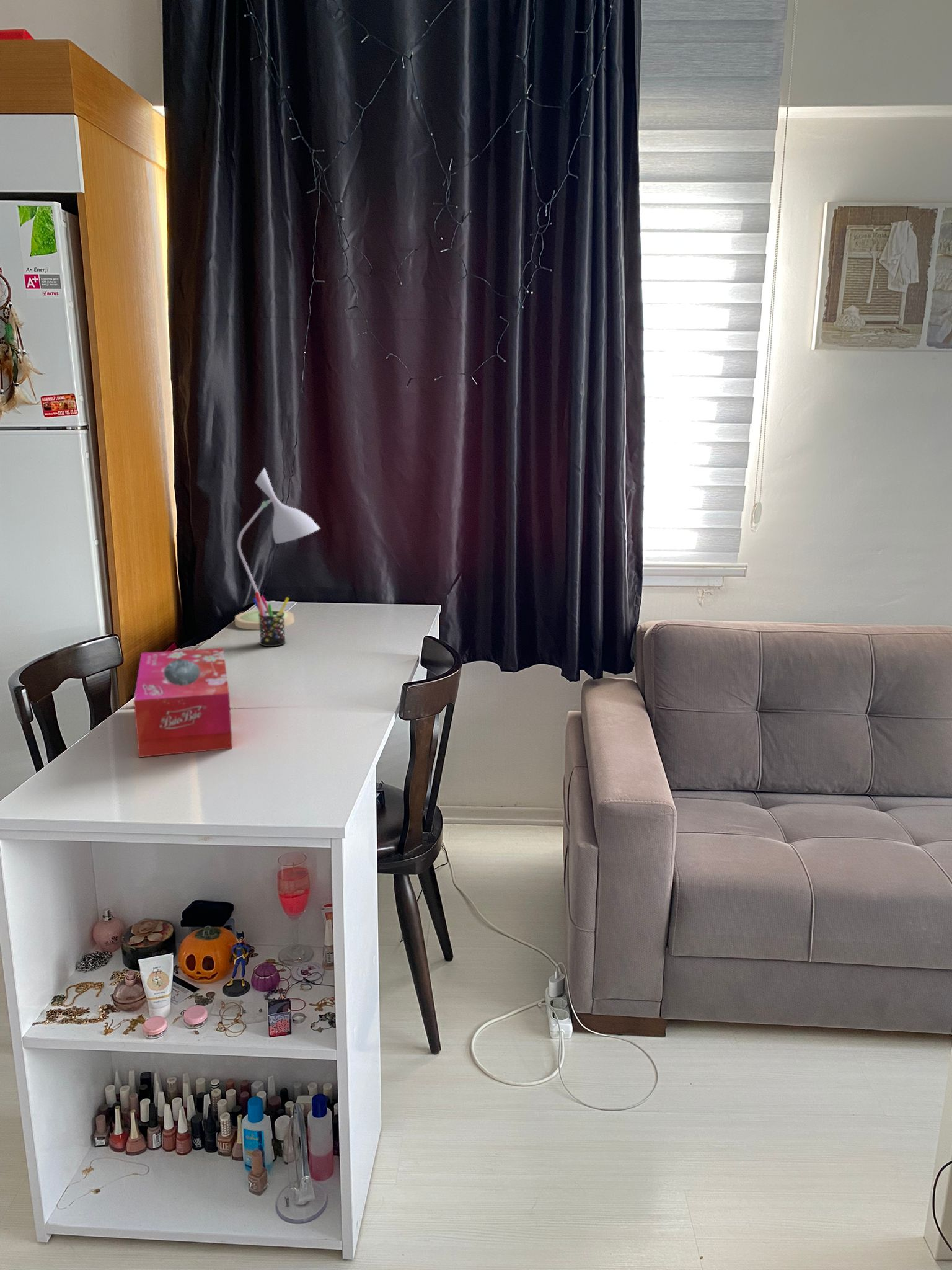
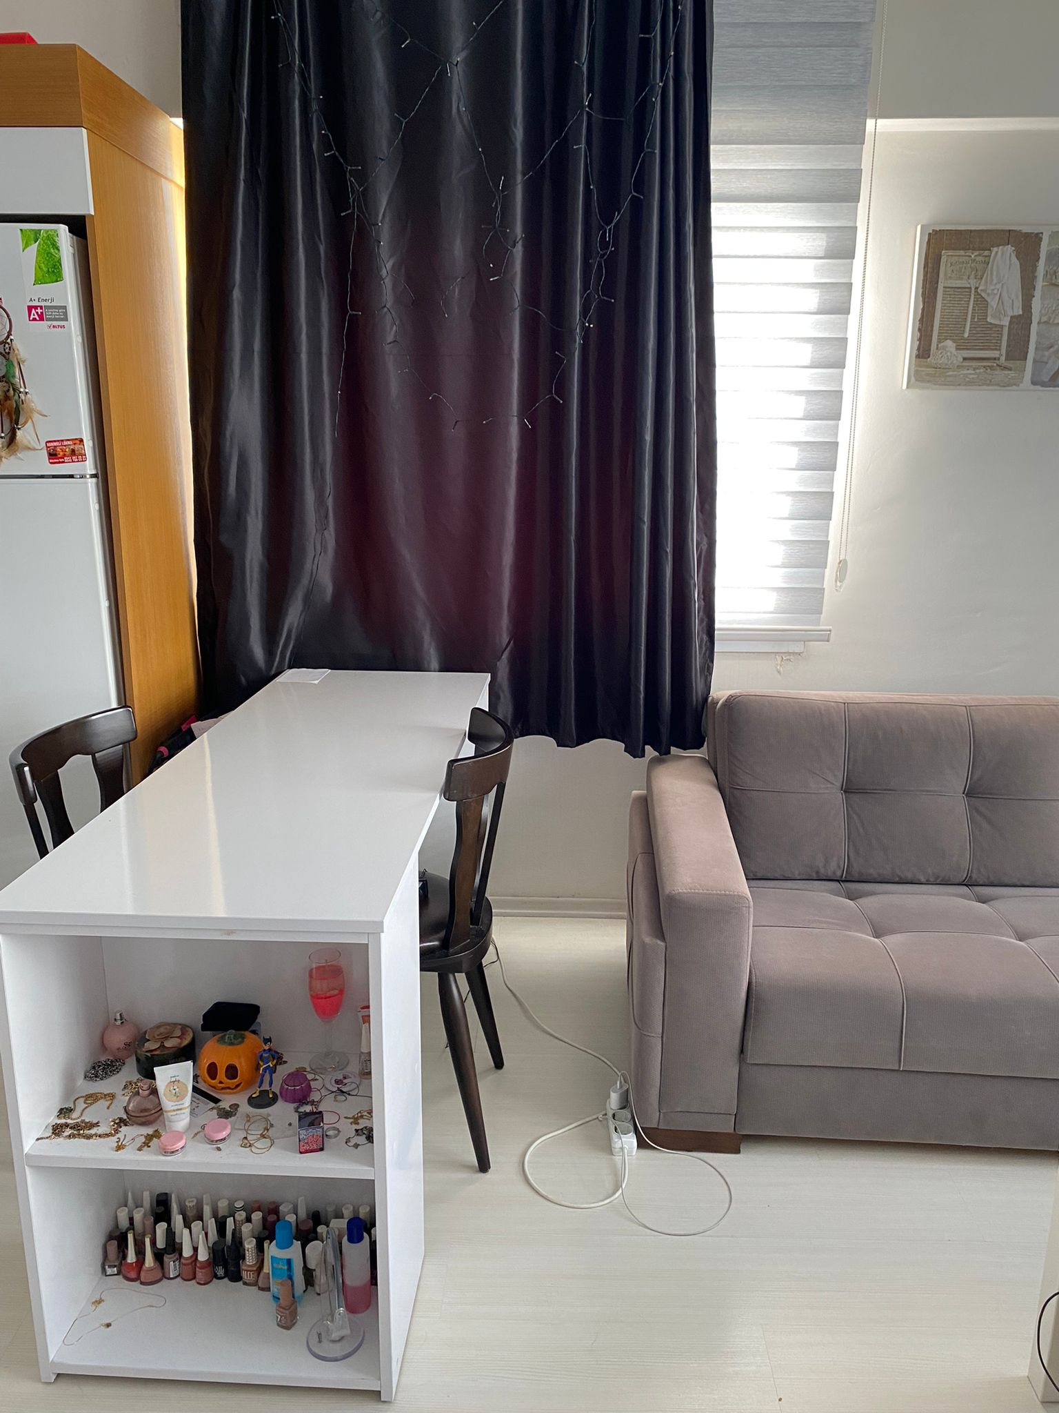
- tissue box (184, 698)
- pen holder (270, 618)
- desk lamp (276, 543)
